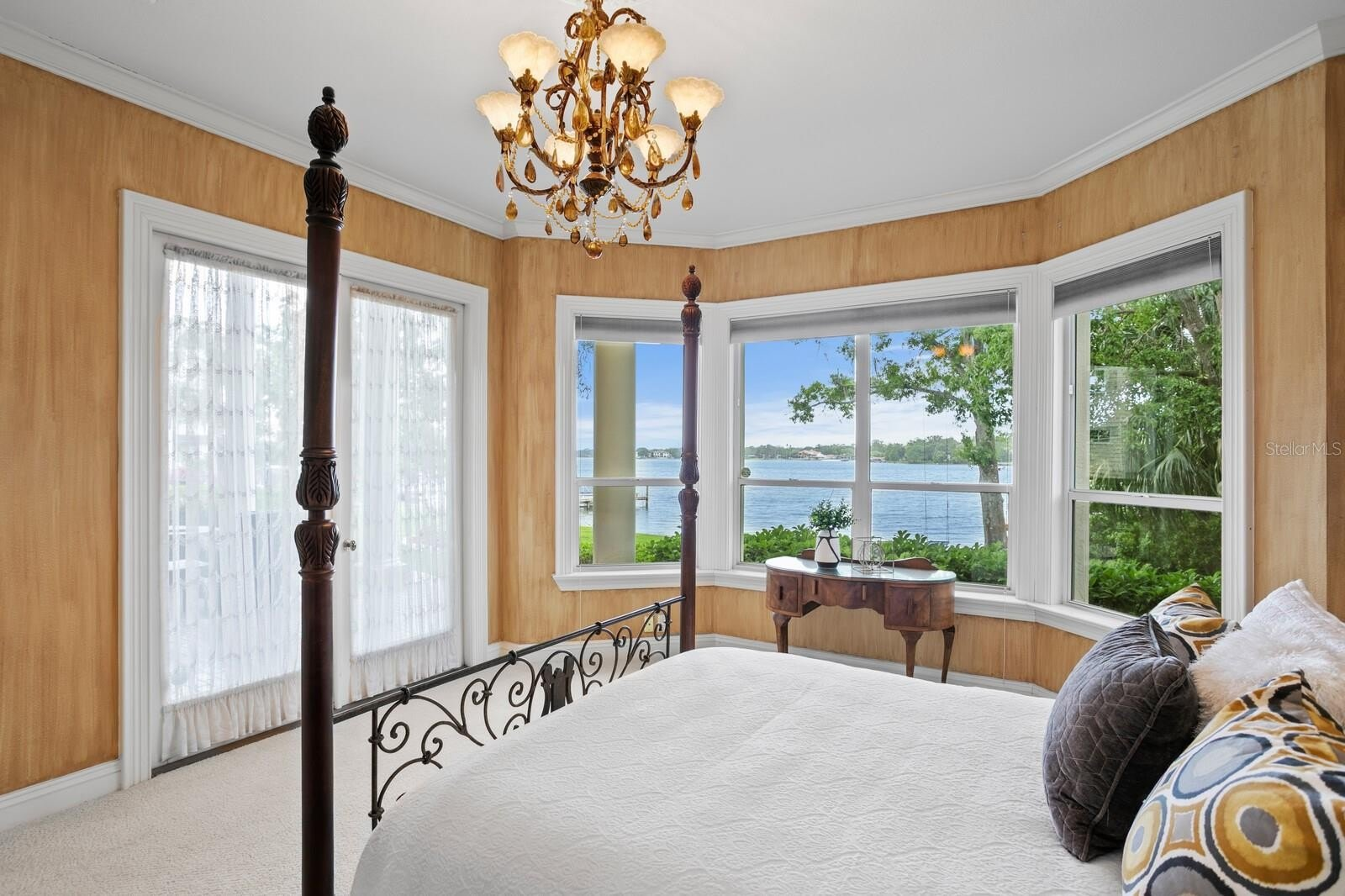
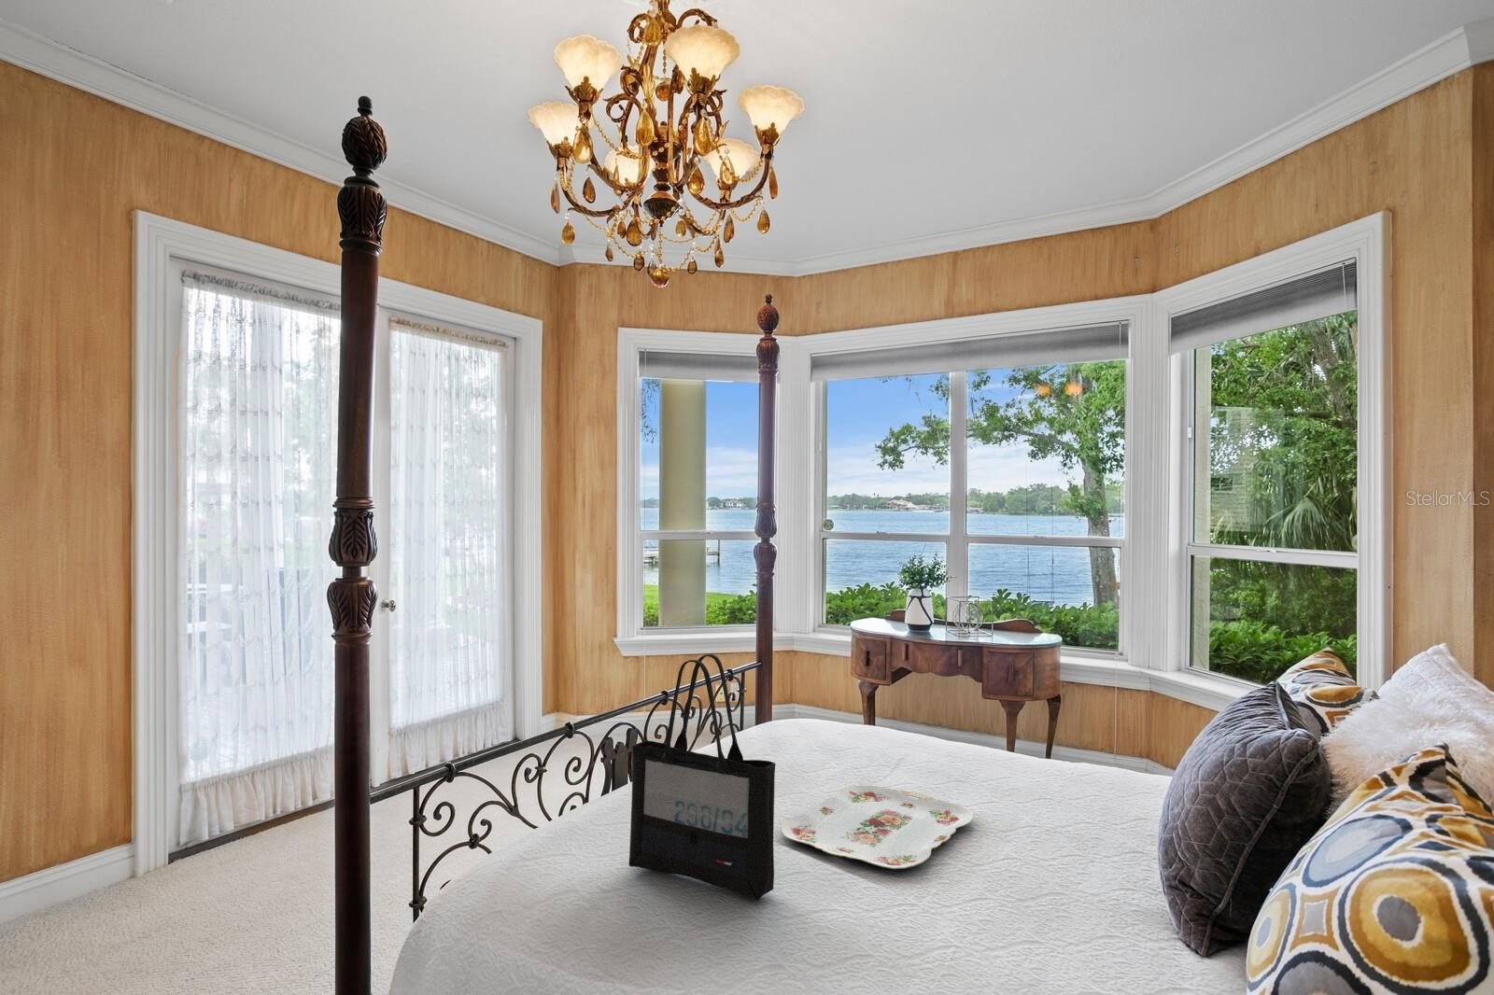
+ tote bag (700, 768)
+ serving tray (879, 823)
